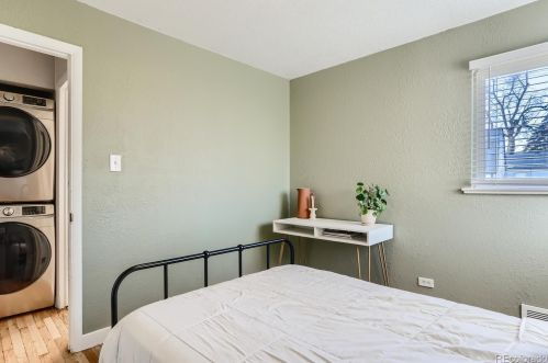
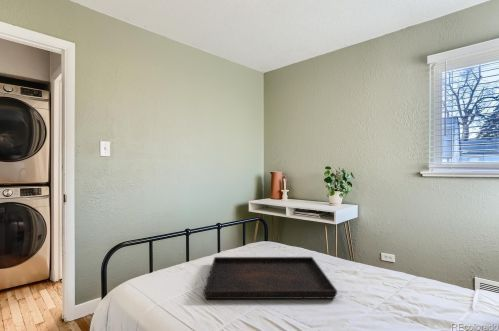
+ serving tray (266, 275)
